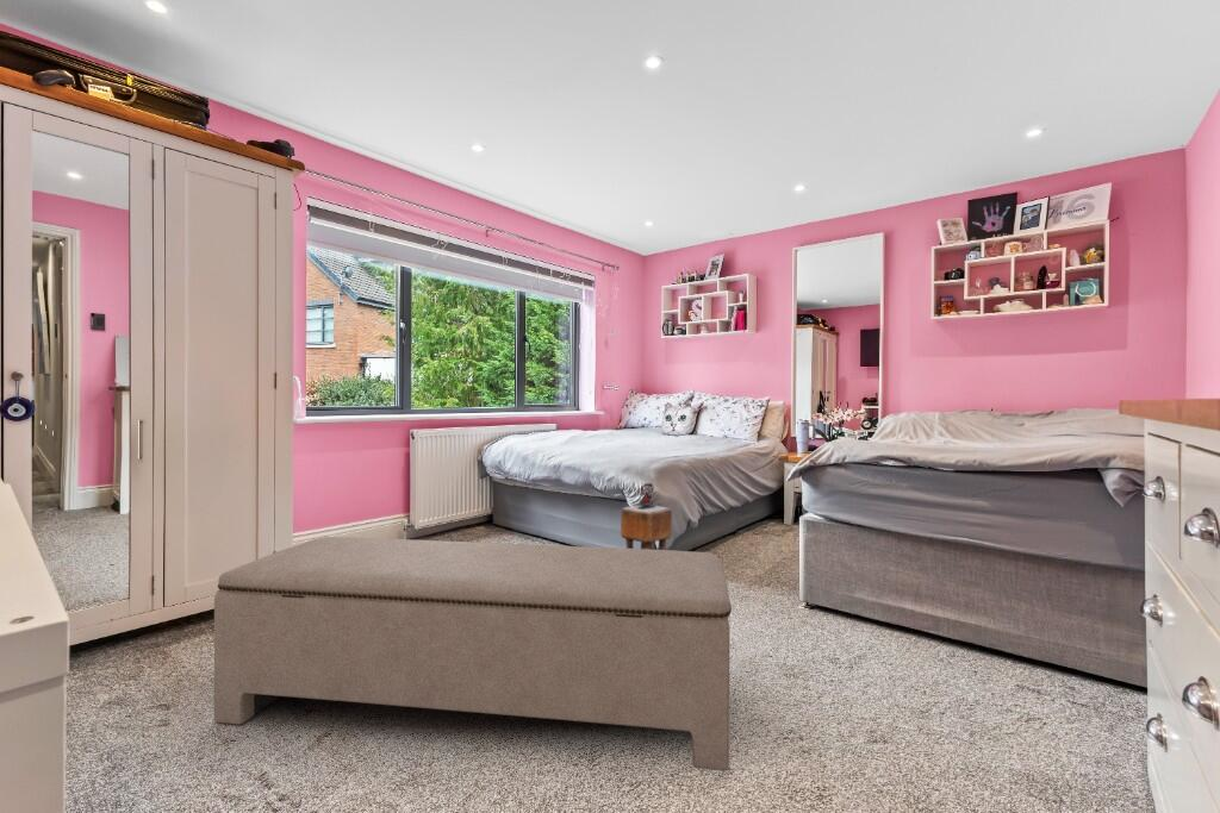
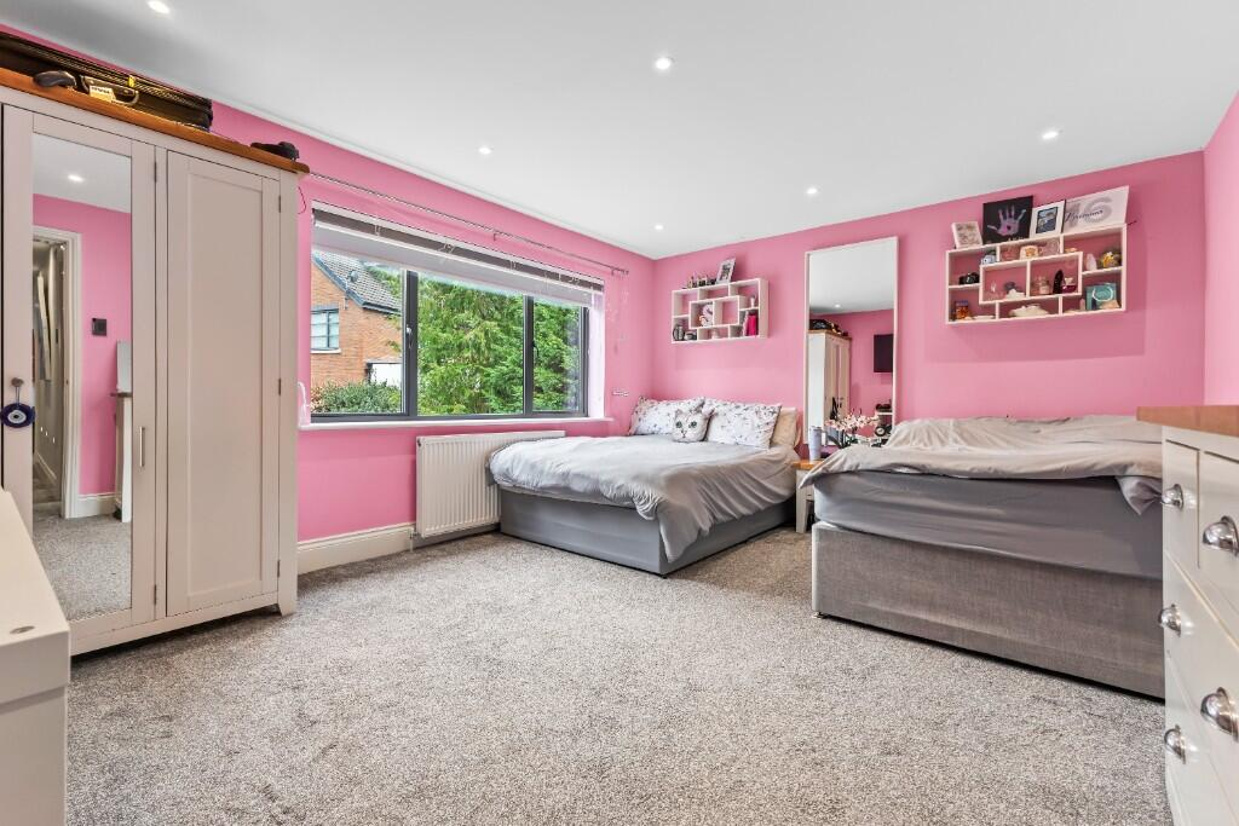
- stool (646, 531)
- bench (484, 630)
